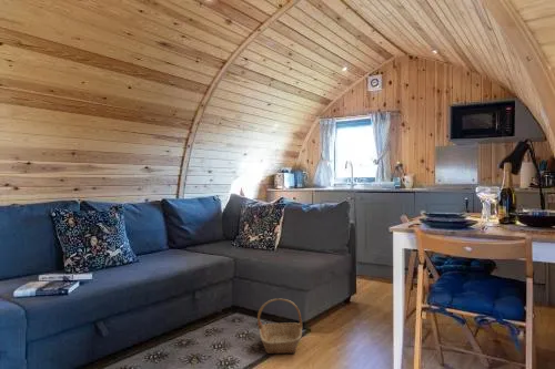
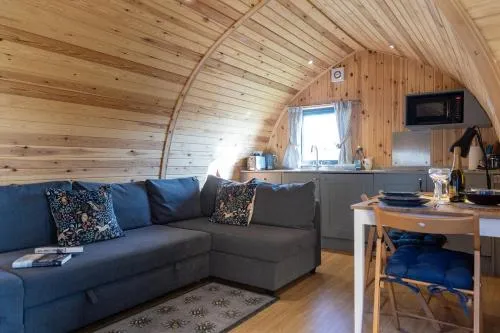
- basket (281, 324)
